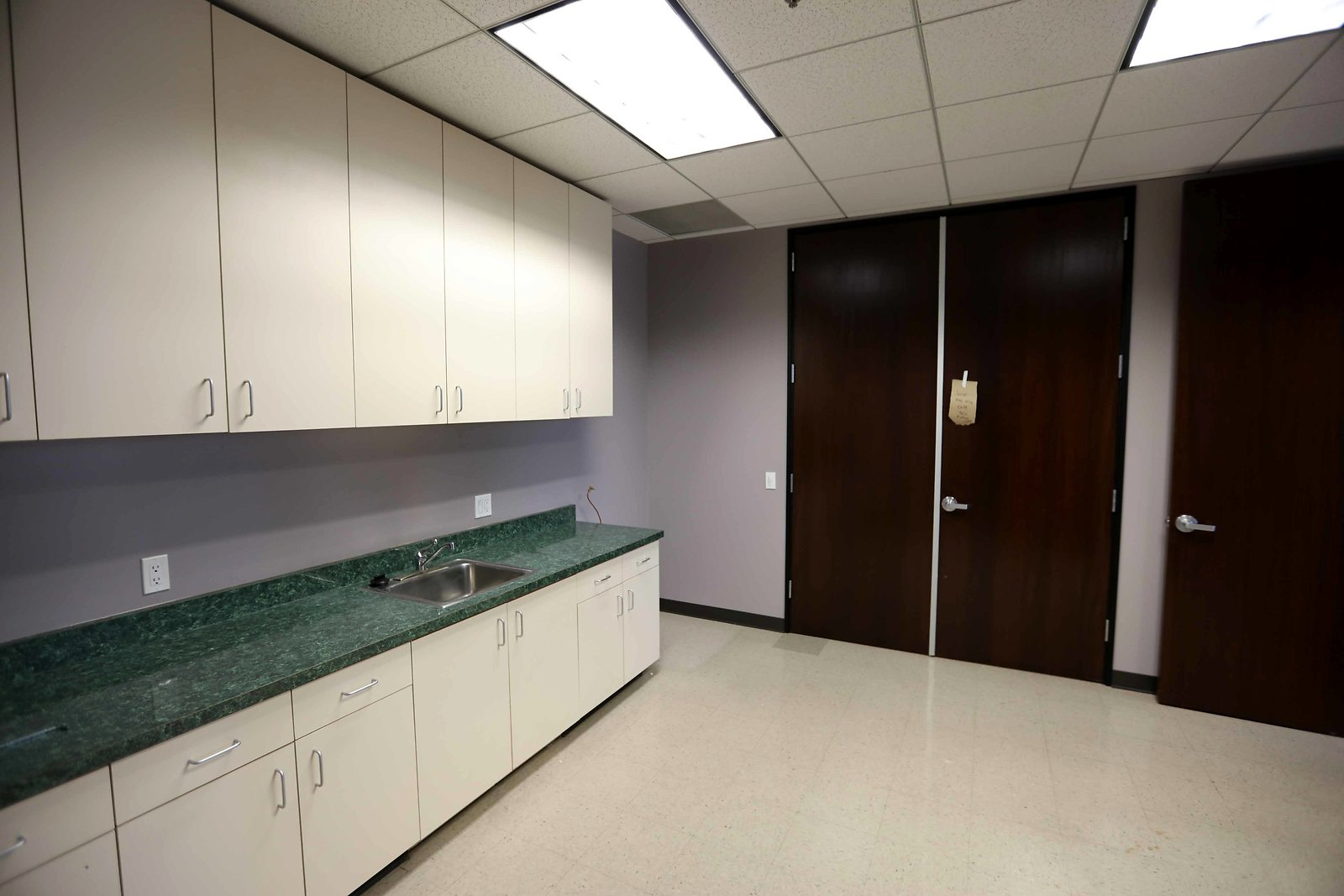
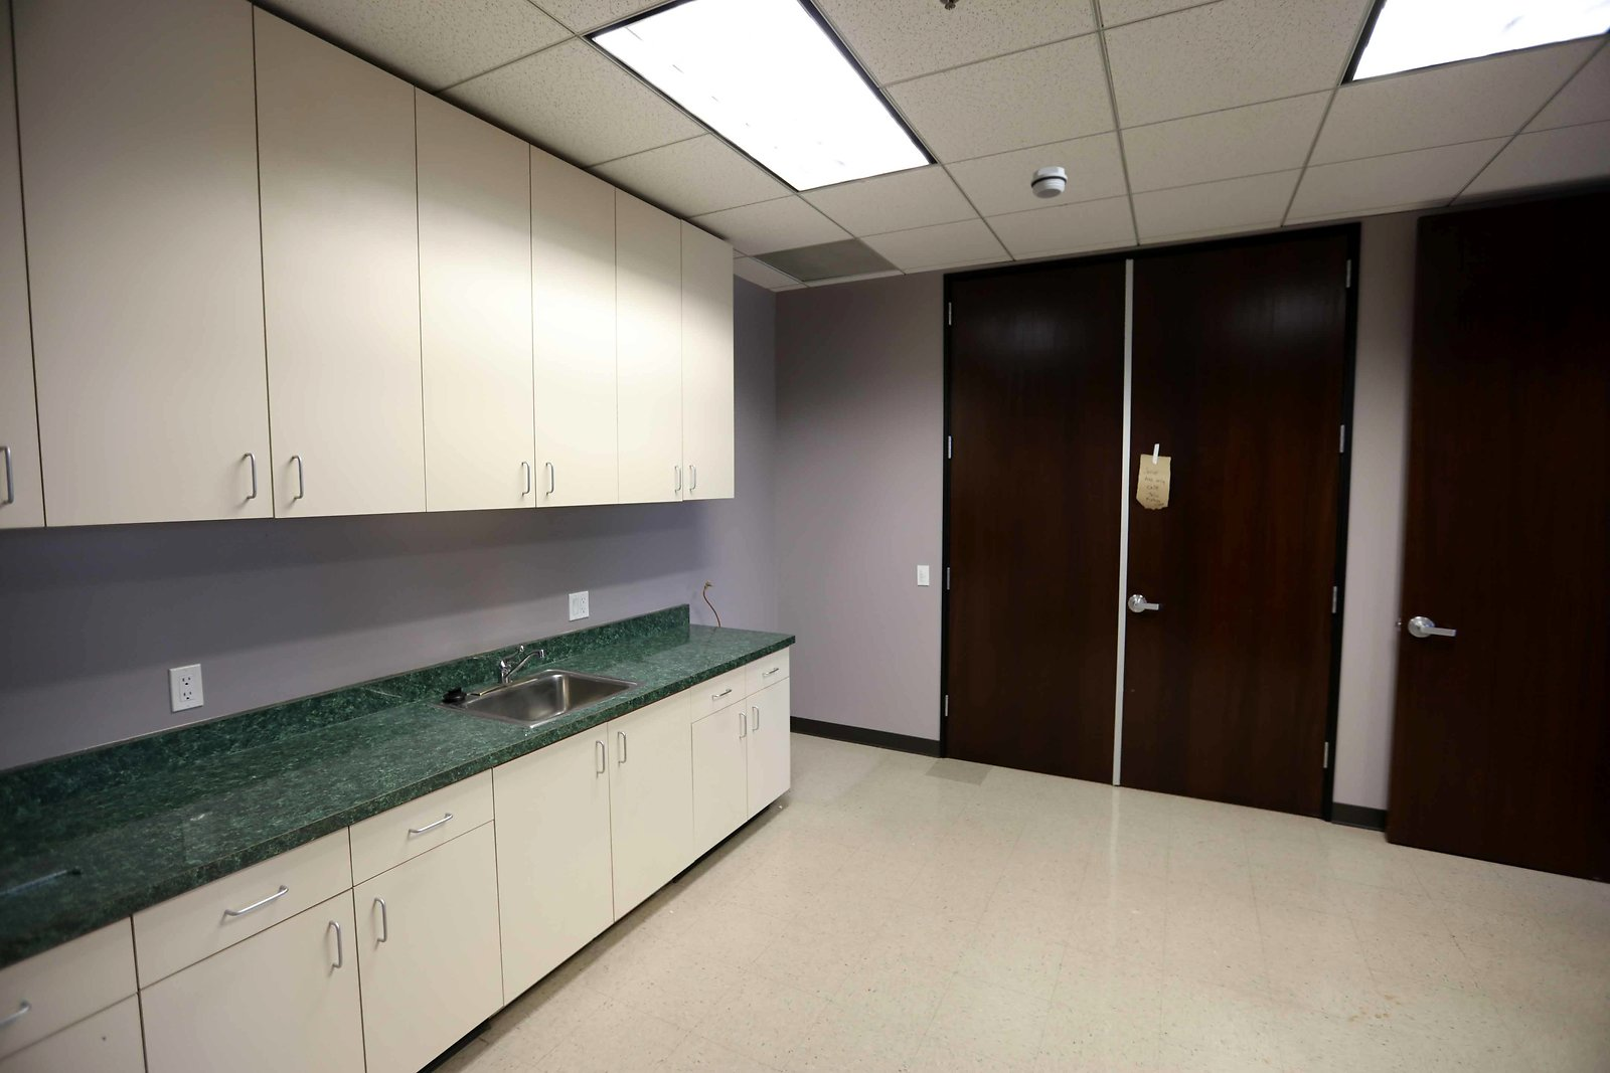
+ smoke detector (1048, 183)
